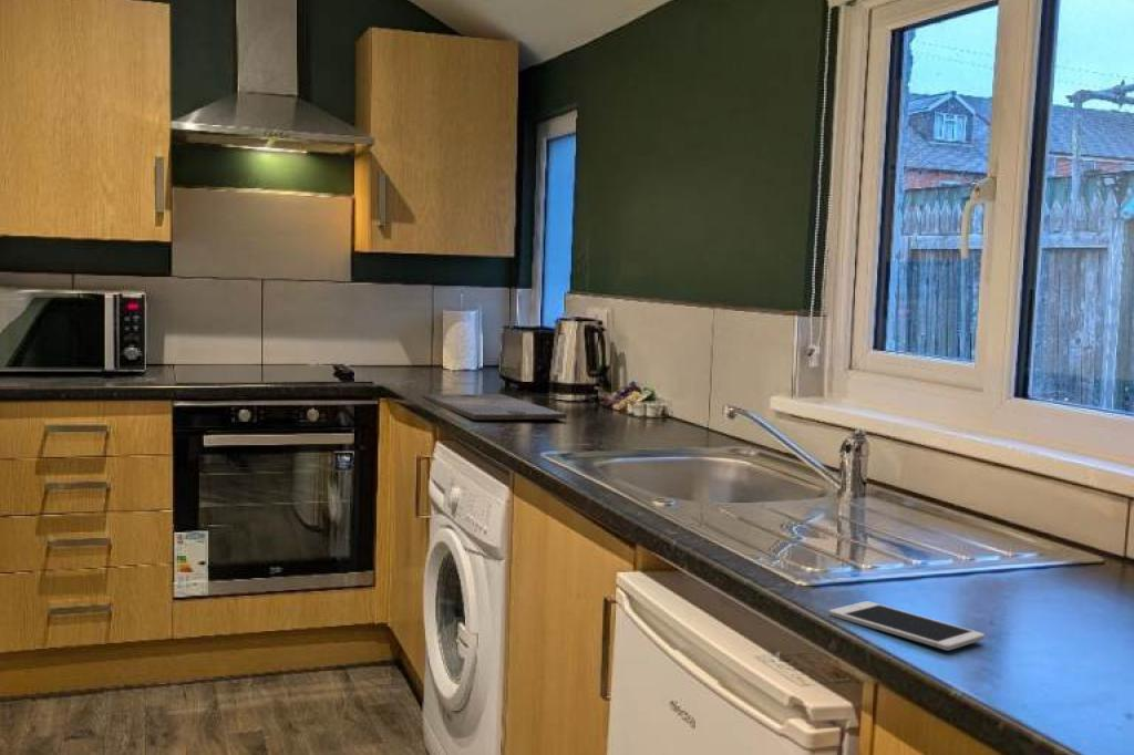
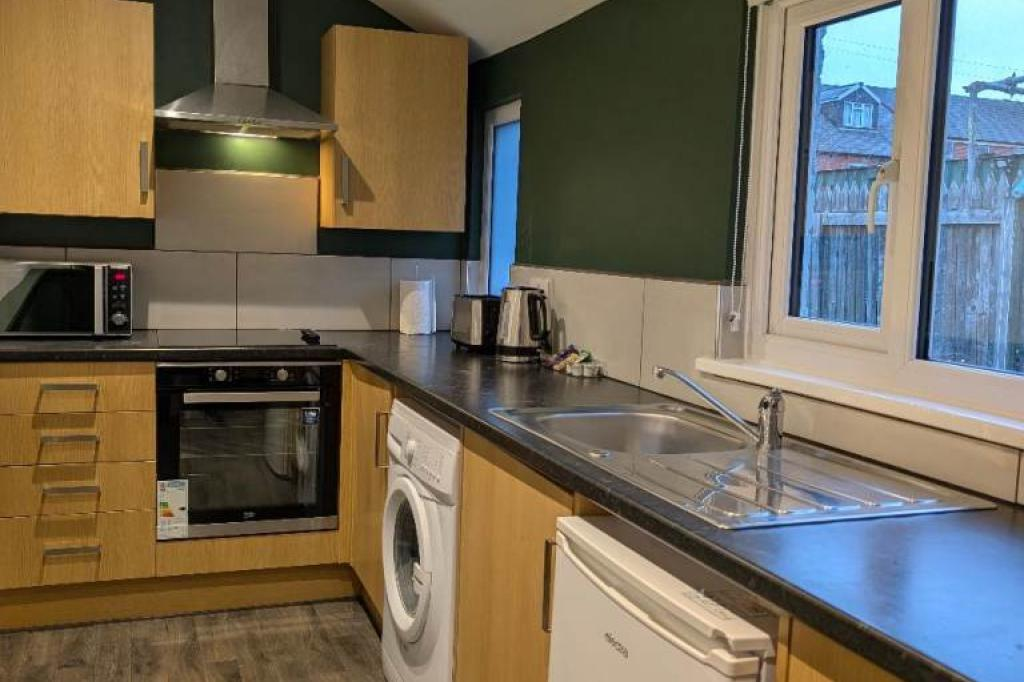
- cutting board (489, 405)
- cell phone (904, 623)
